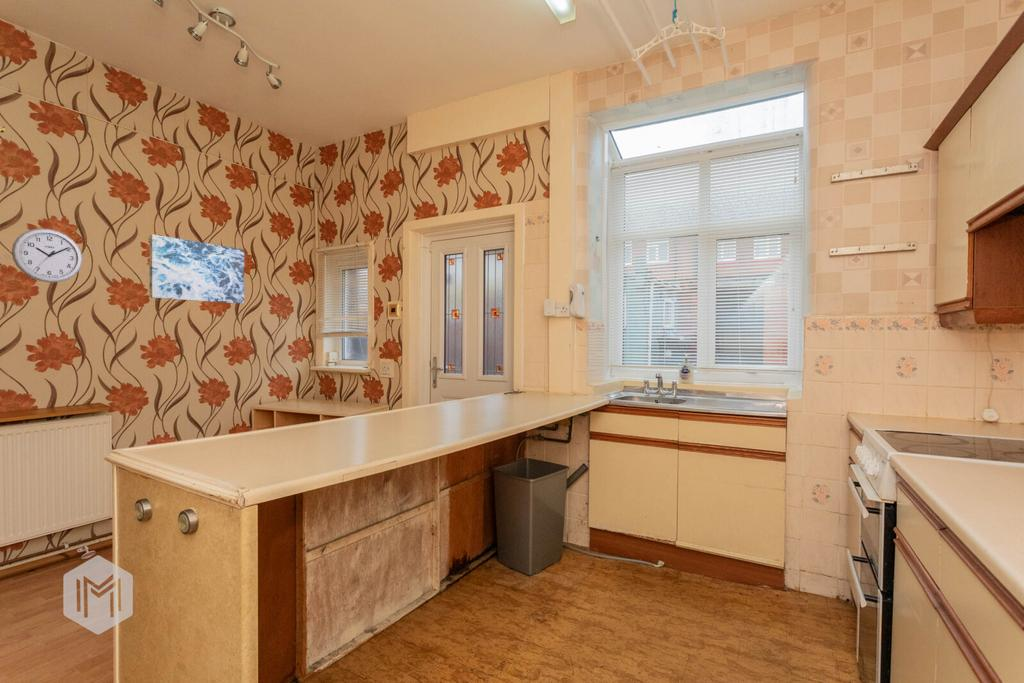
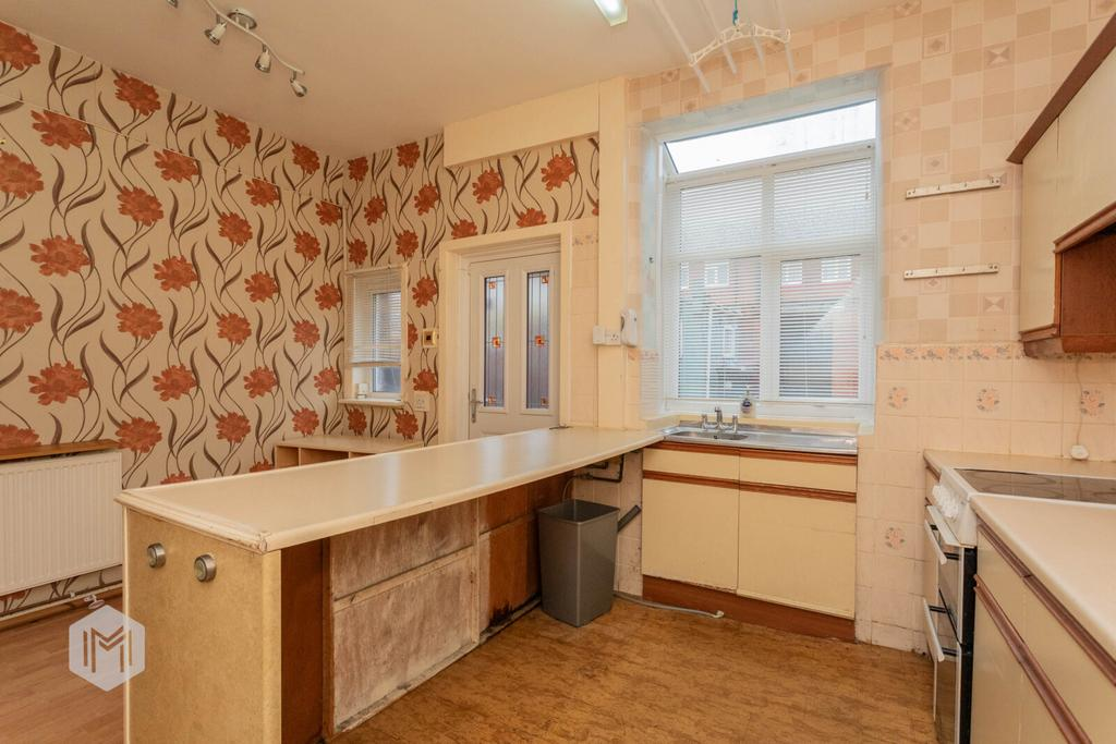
- wall clock (49, 255)
- wall art (200, 271)
